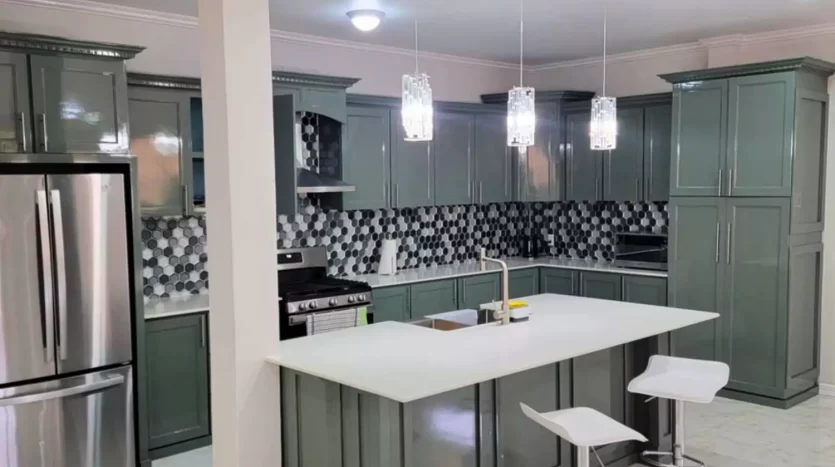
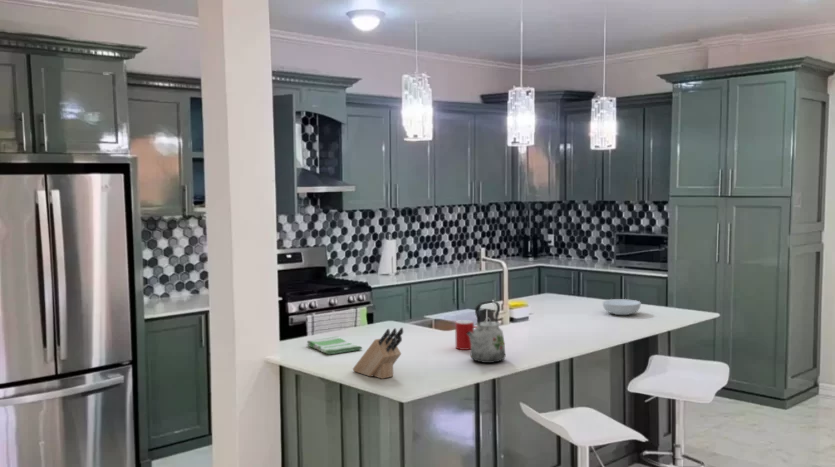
+ serving bowl (621, 307)
+ kettle (483, 332)
+ cup (467, 335)
+ dish towel (333, 345)
+ knife block (379, 349)
